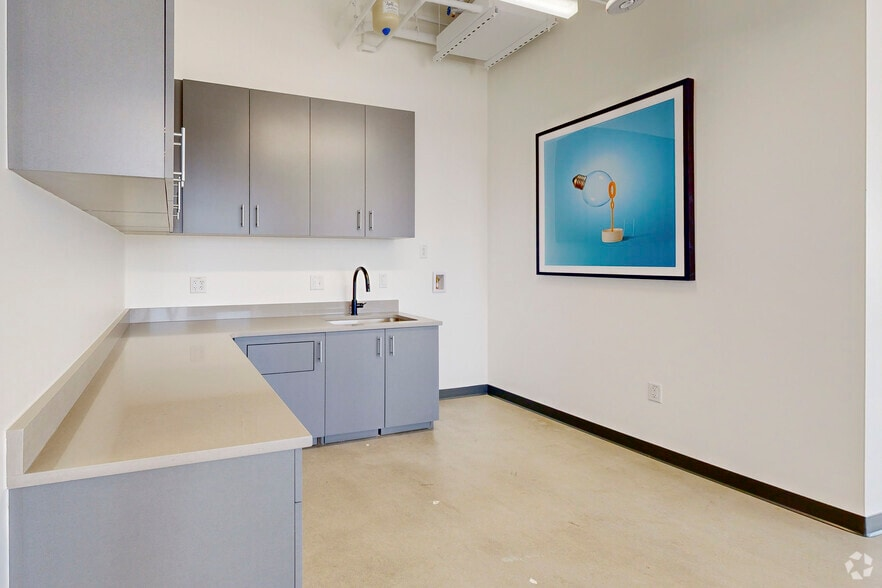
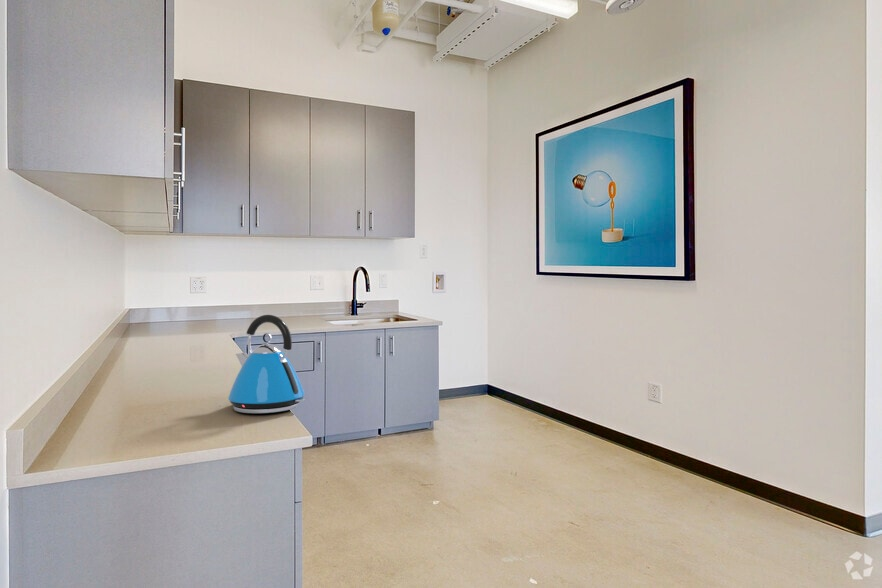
+ kettle (269, 360)
